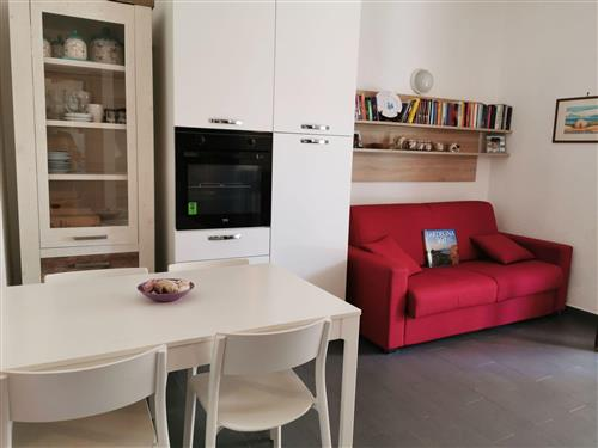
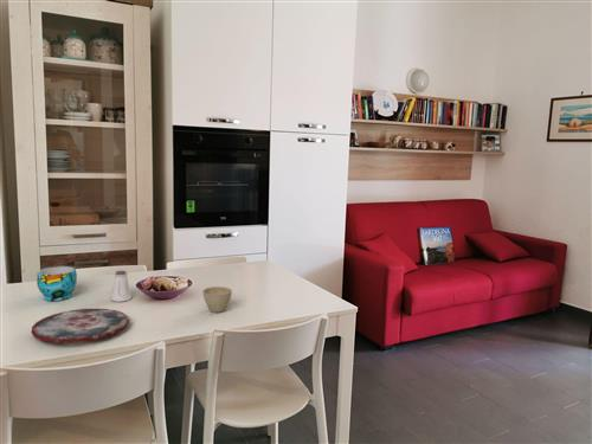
+ plate (82, 324)
+ cup (58, 283)
+ flower pot (217, 300)
+ saltshaker (121, 284)
